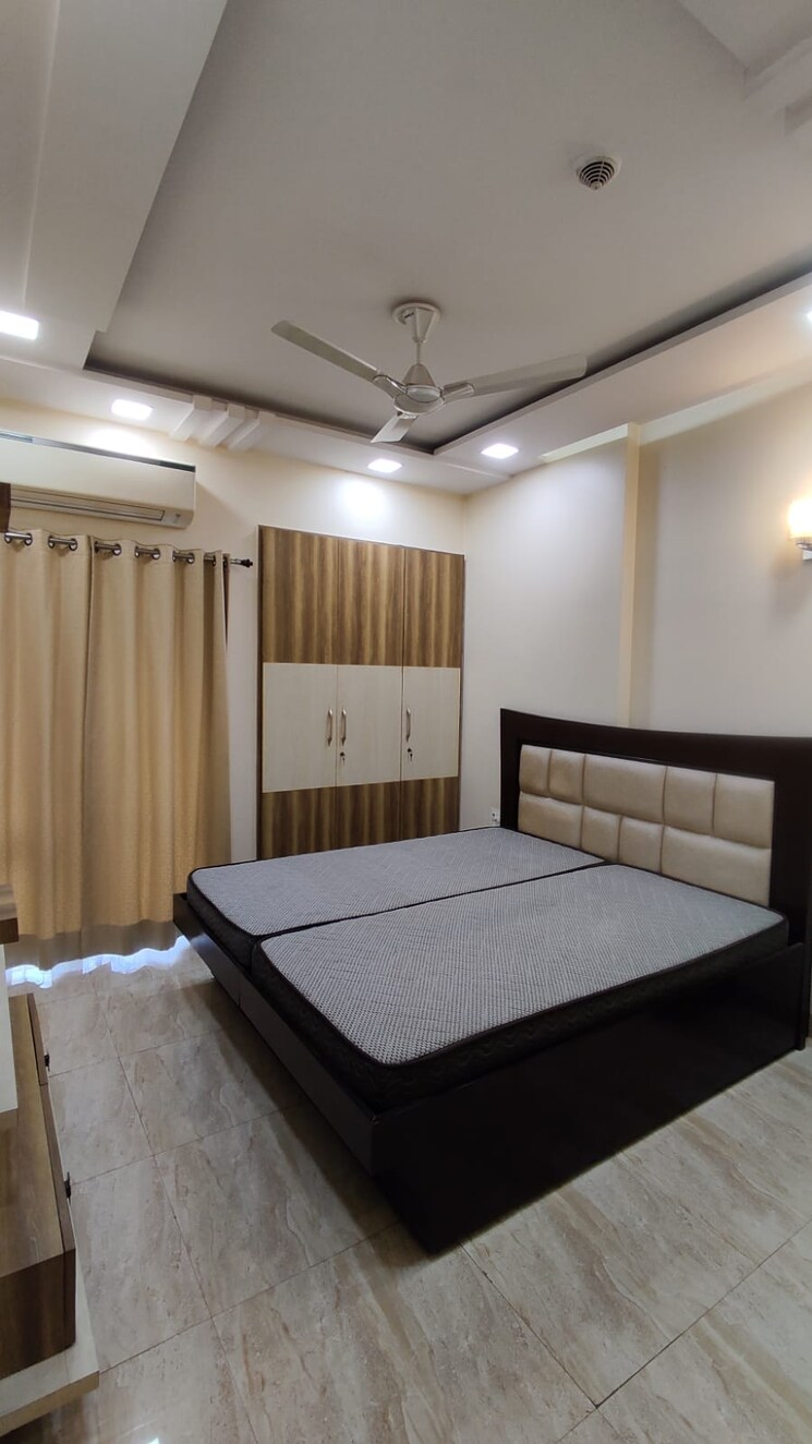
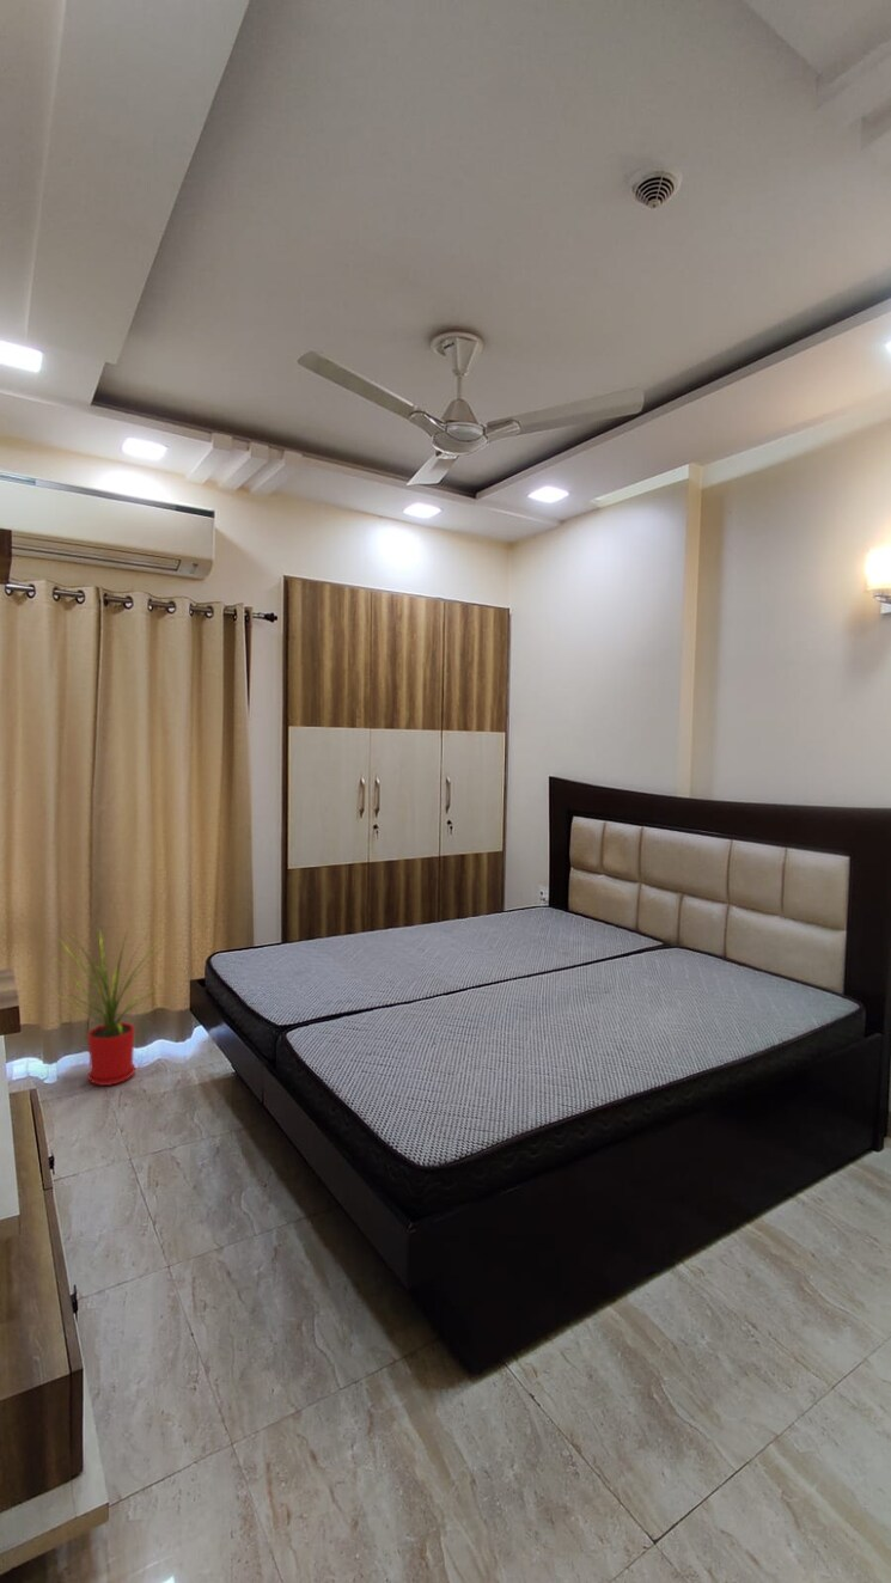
+ house plant (110, 1001)
